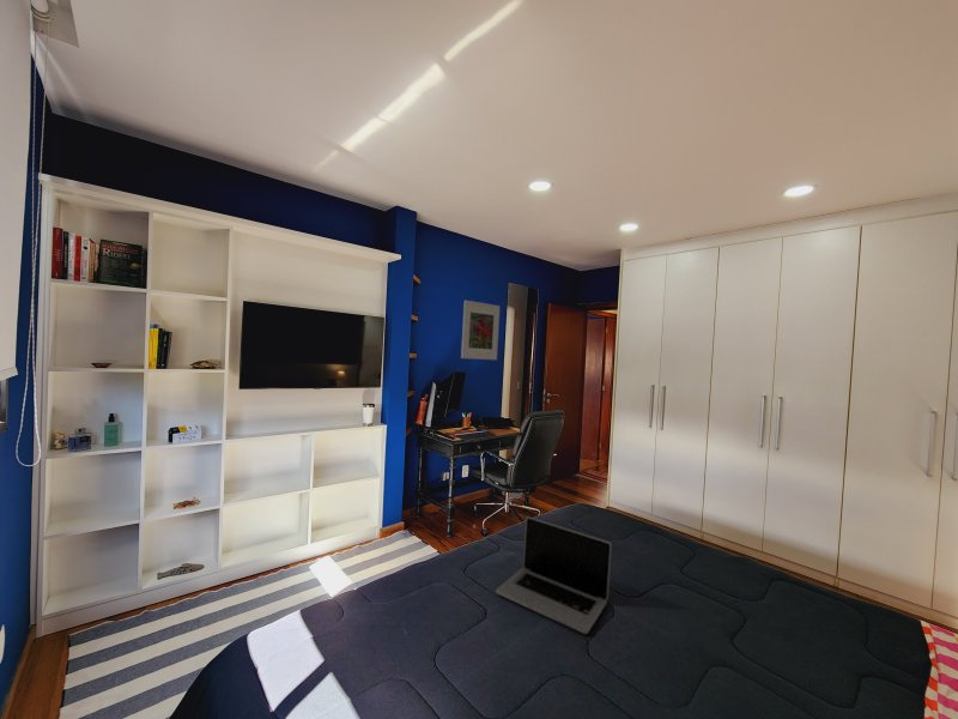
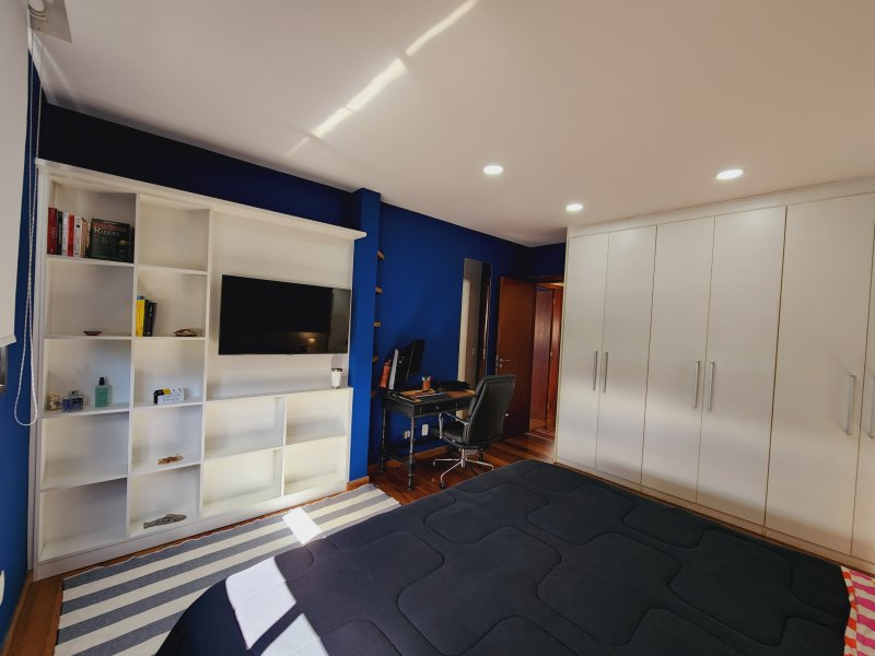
- laptop (552, 568)
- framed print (480, 331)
